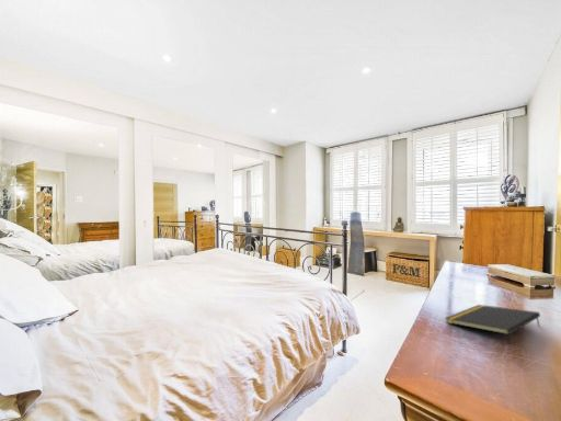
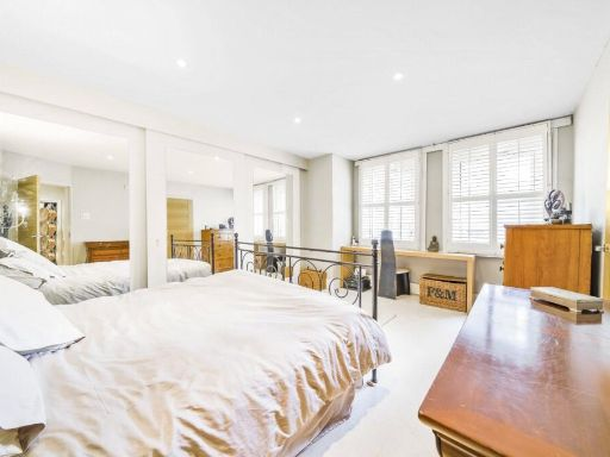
- notepad (491, 317)
